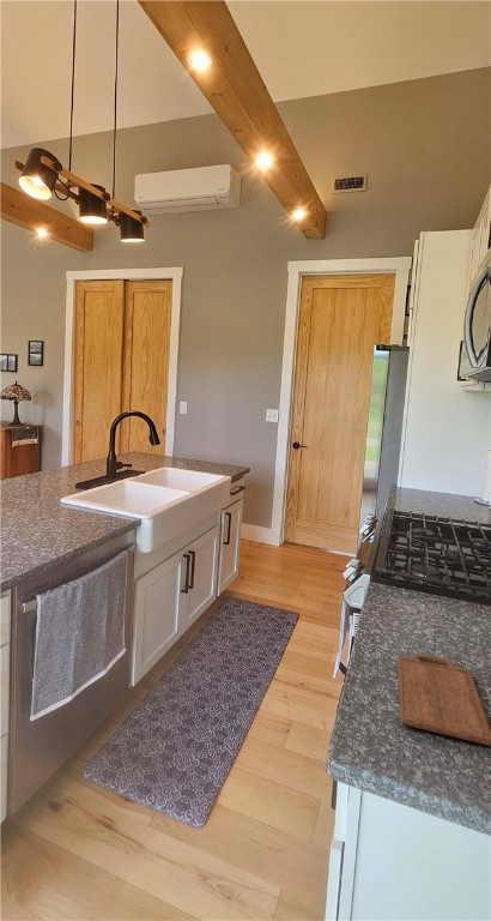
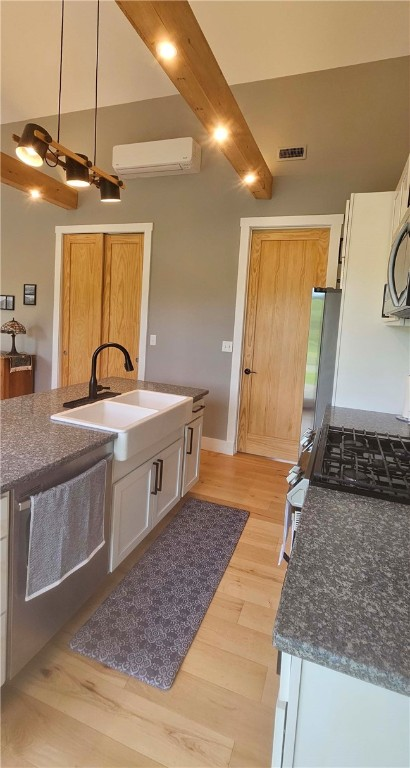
- cutting board (437, 690)
